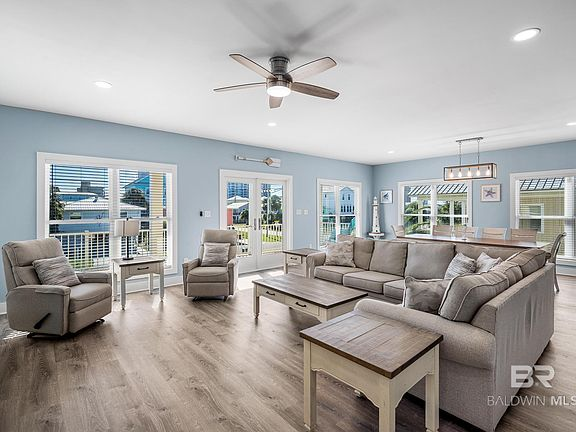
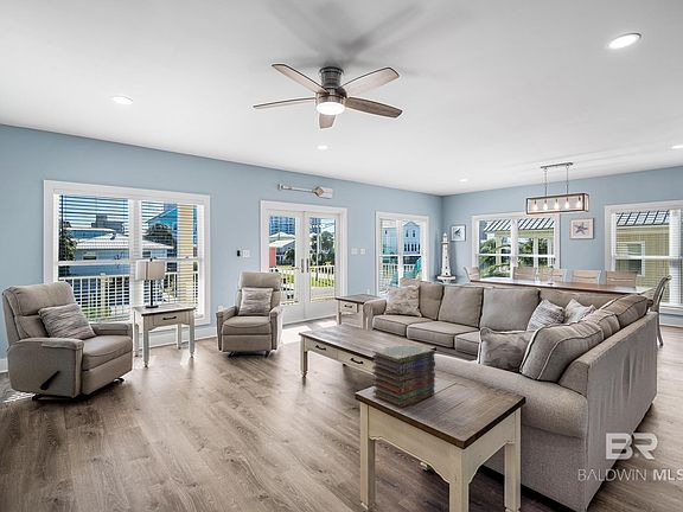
+ book stack (403, 372)
